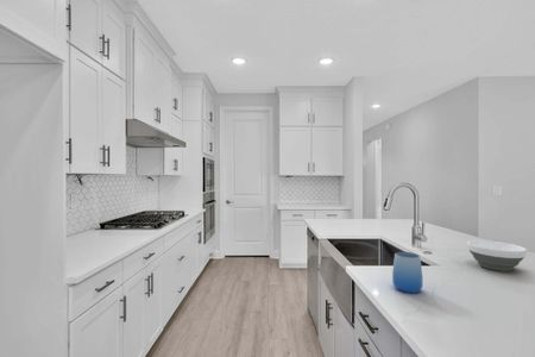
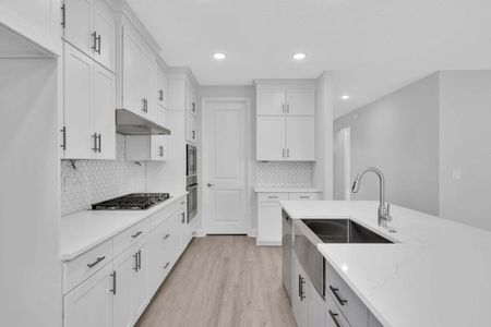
- bowl (495, 256)
- cup (407, 271)
